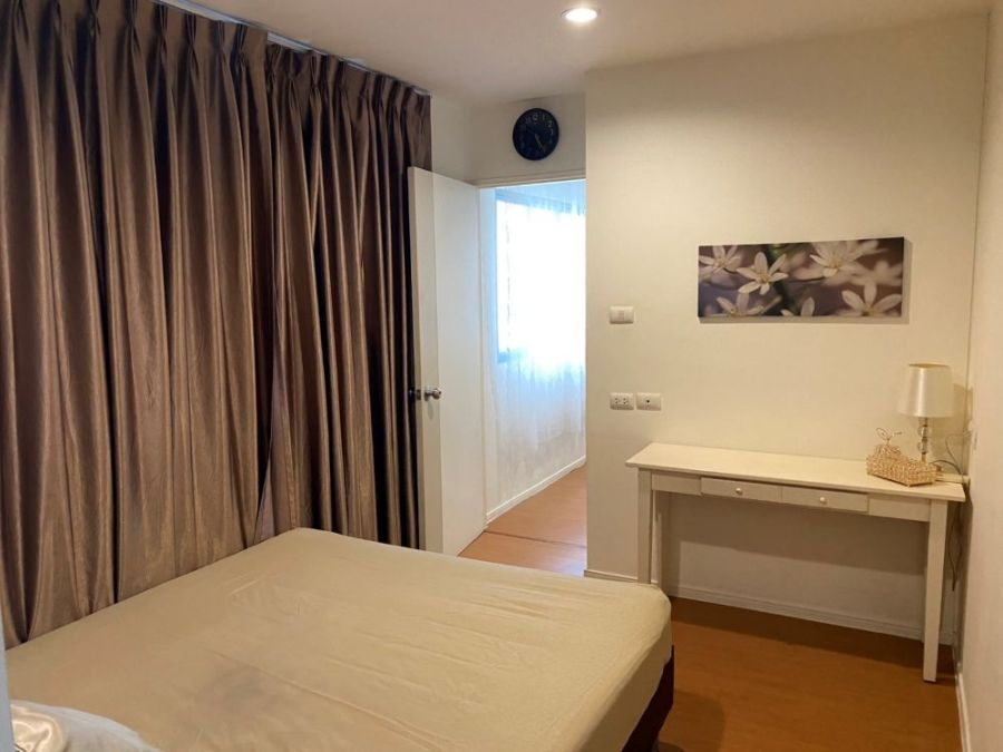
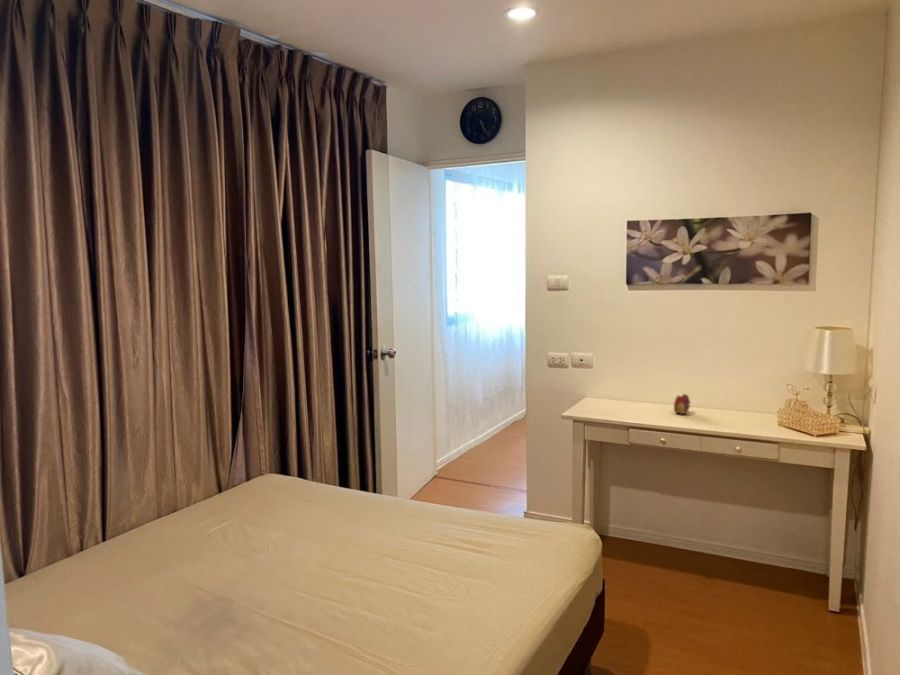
+ alarm clock (682, 403)
